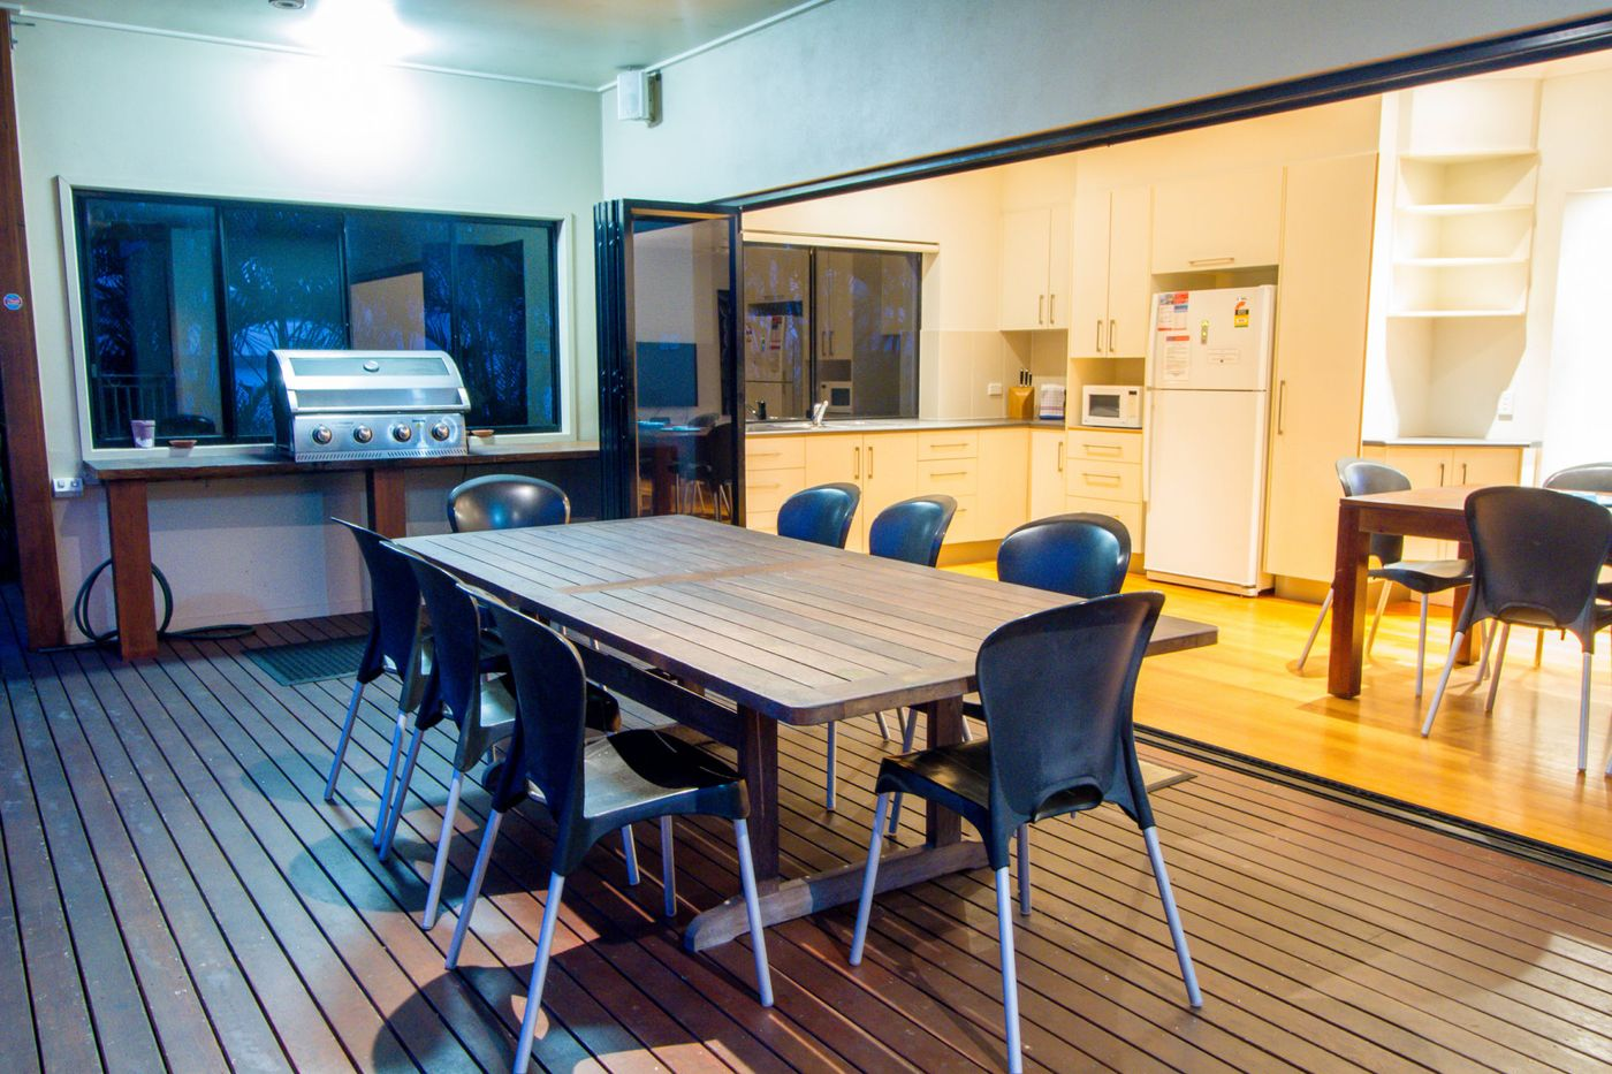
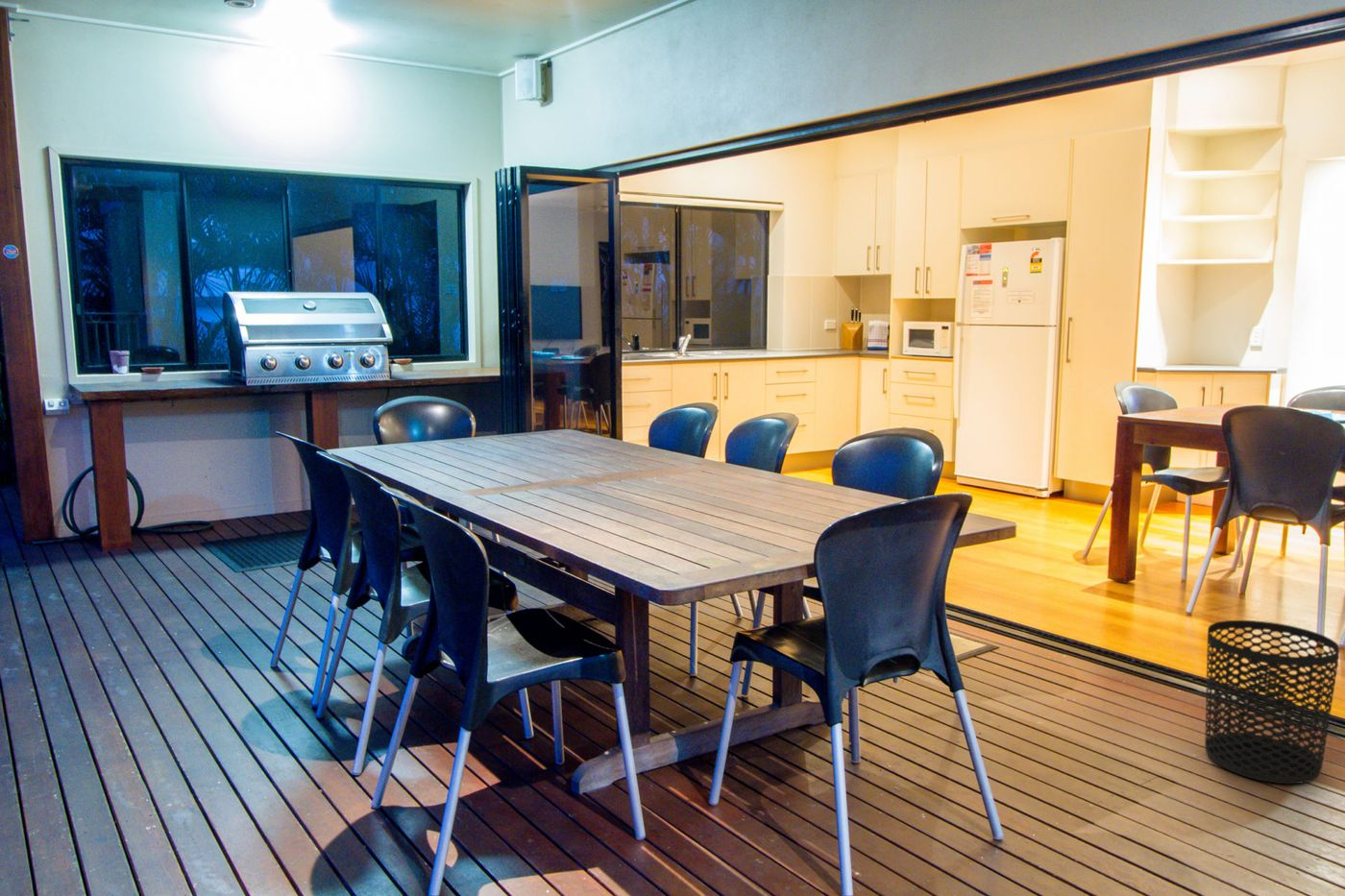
+ waste bin (1266, 700)
